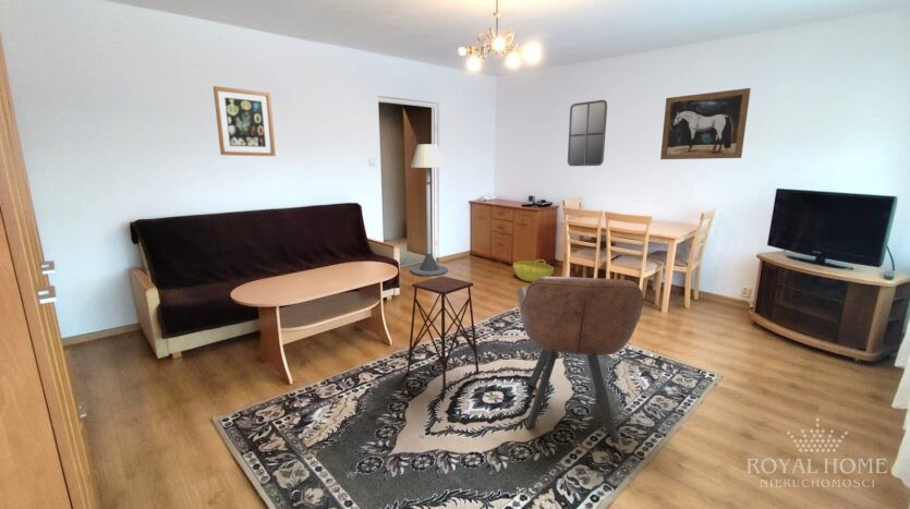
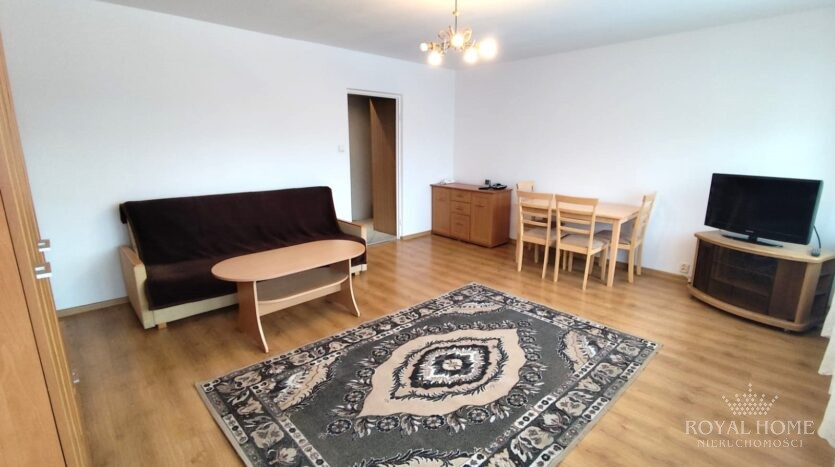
- home mirror (586, 134)
- side table (442, 328)
- armchair (573, 341)
- floor lamp (428, 209)
- wall art (245, 122)
- wall art (702, 126)
- basket (532, 270)
